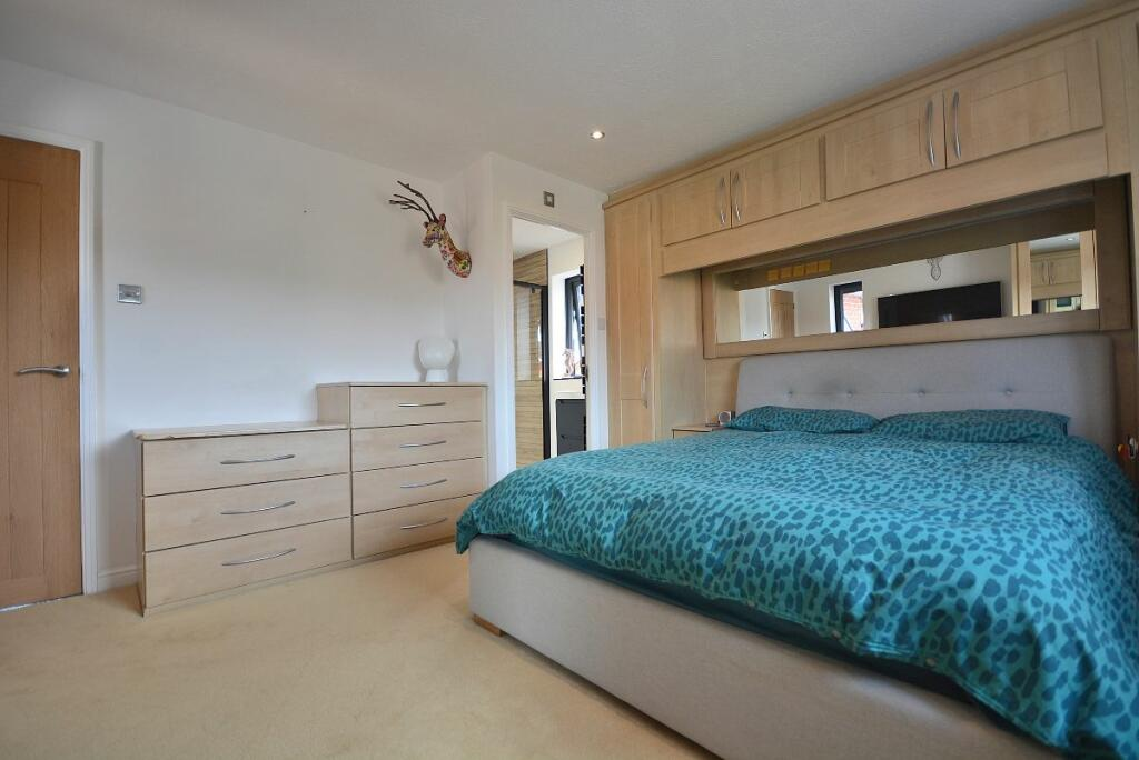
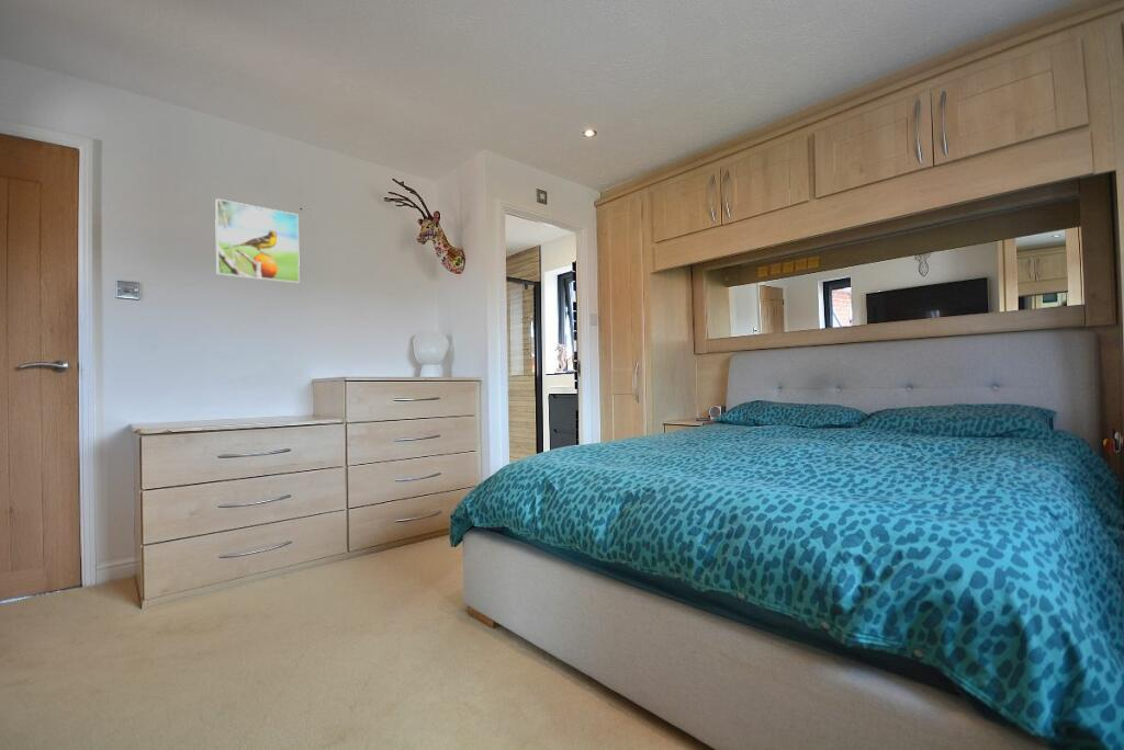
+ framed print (259, 242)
